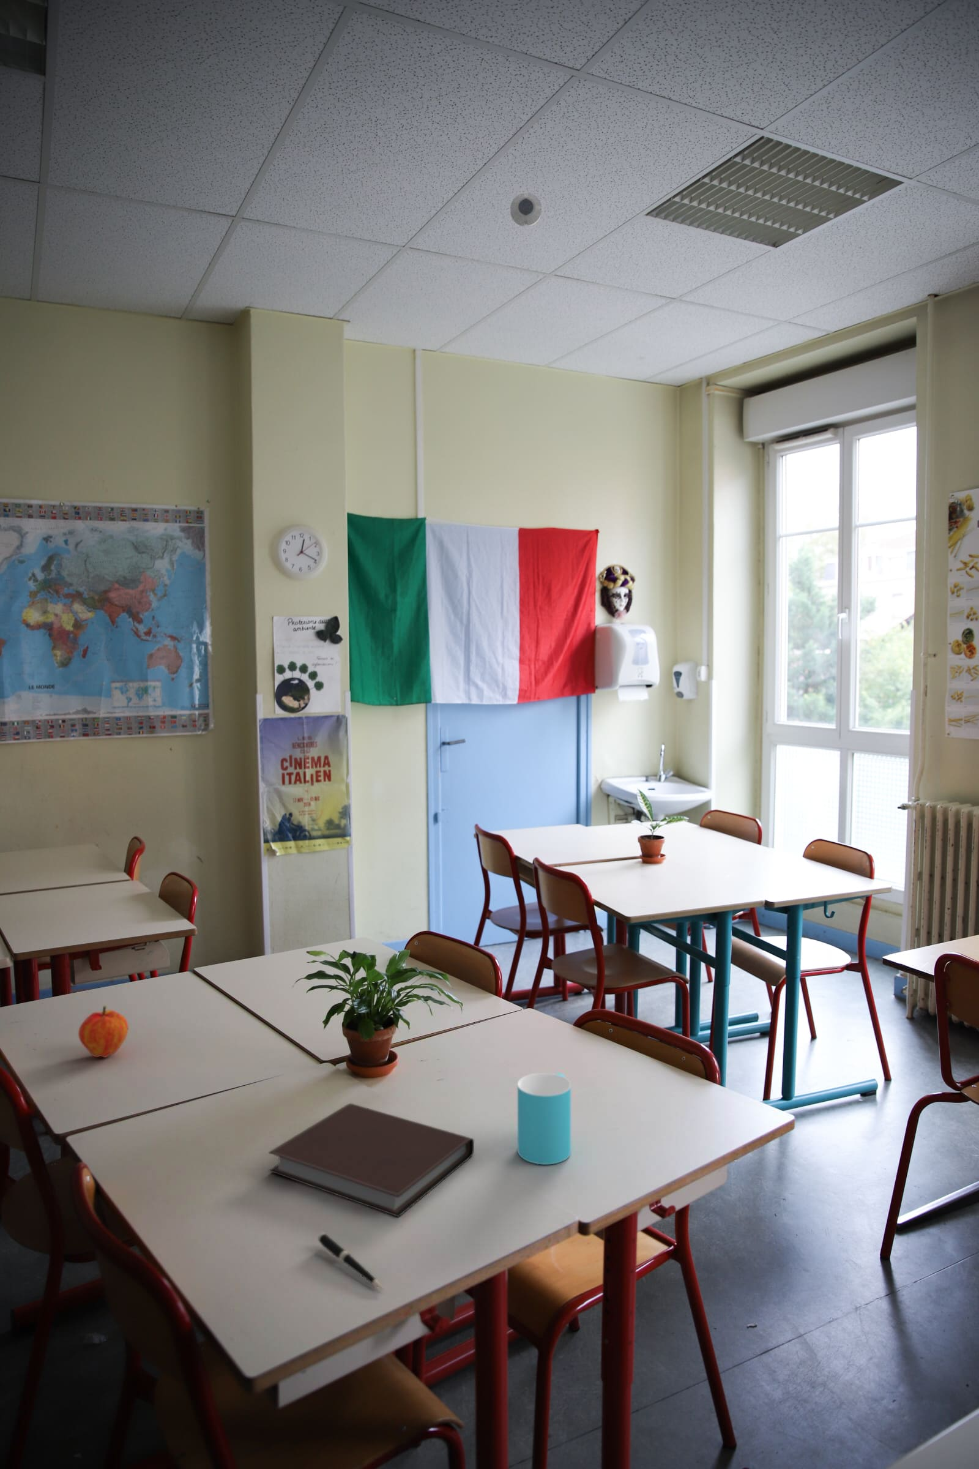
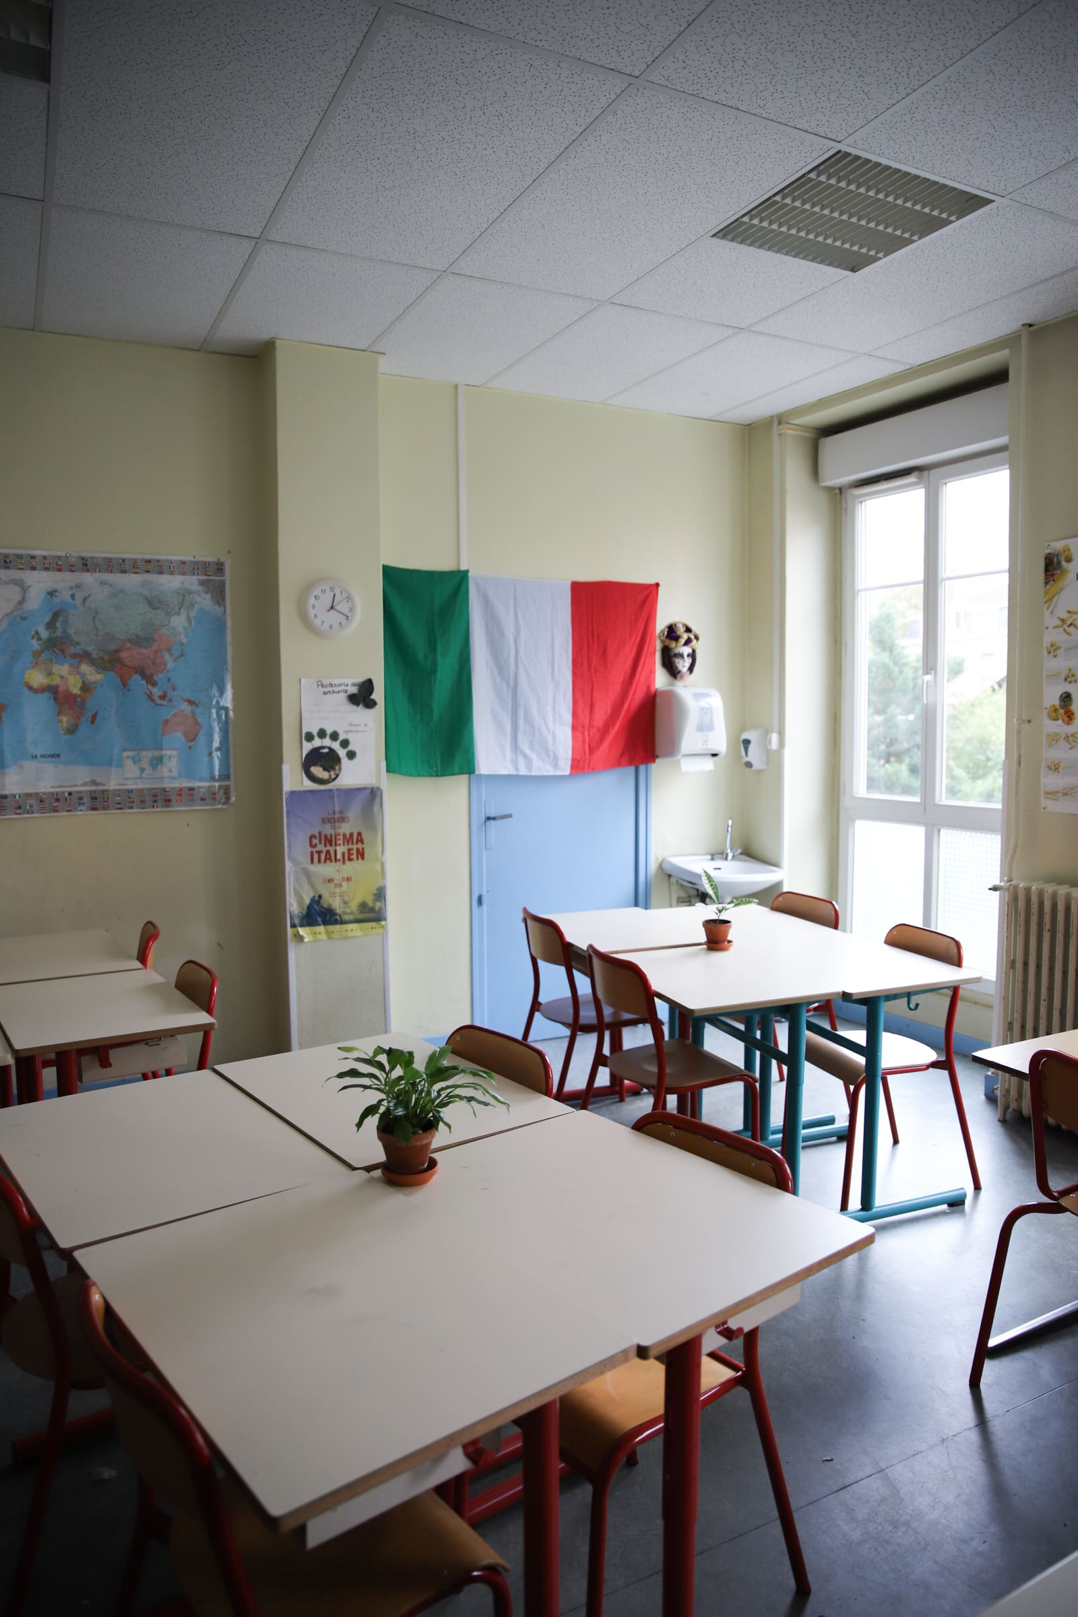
- cup (552, 1114)
- pen (351, 1261)
- notebook (373, 1153)
- smoke detector (526, 208)
- fruit (104, 1031)
